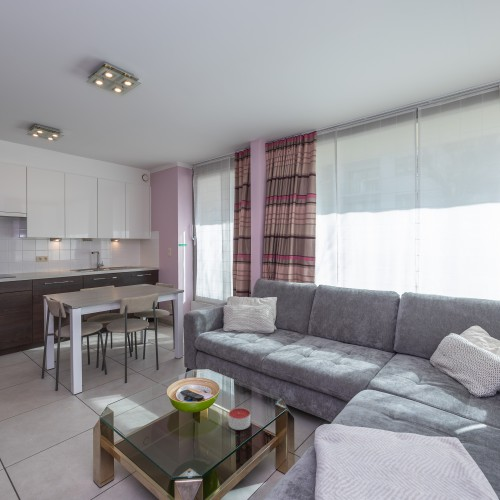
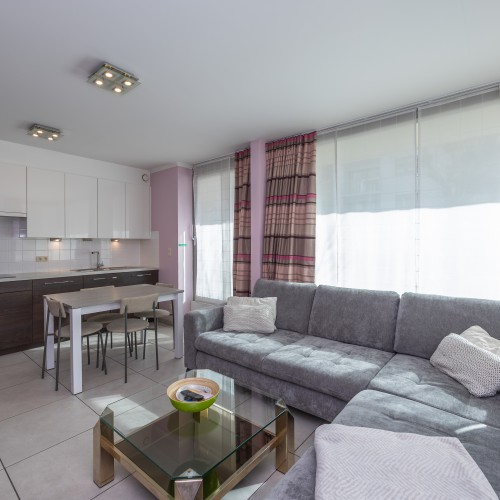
- candle (239, 417)
